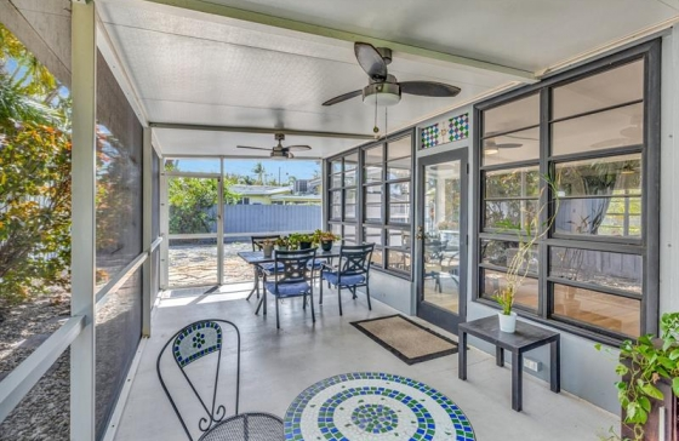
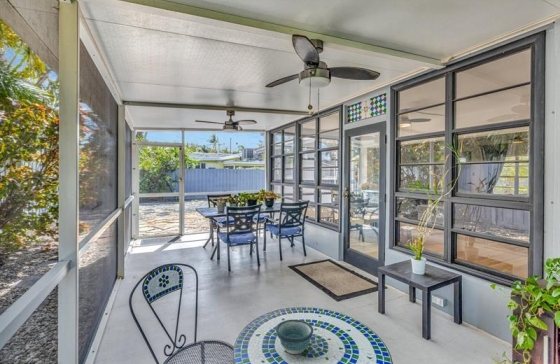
+ bowl (294, 338)
